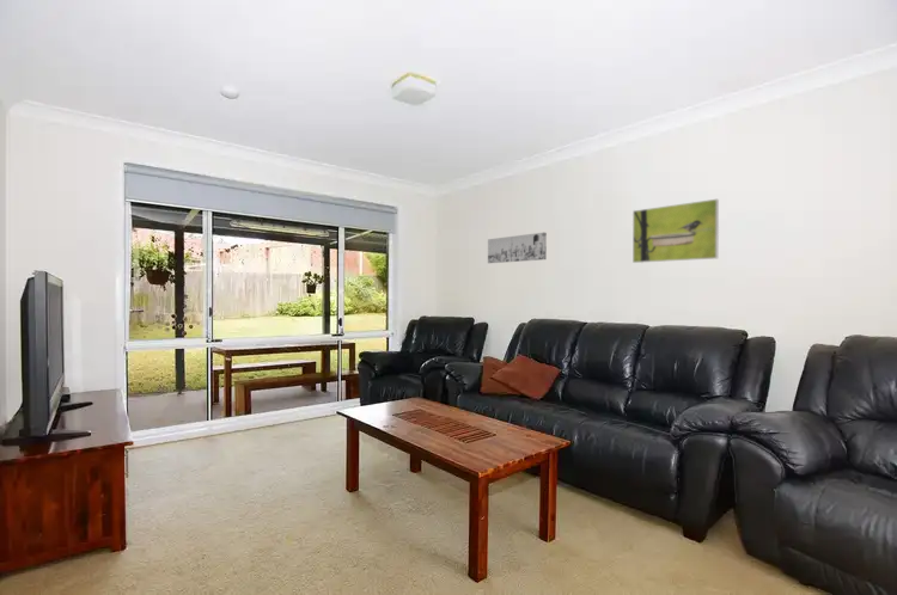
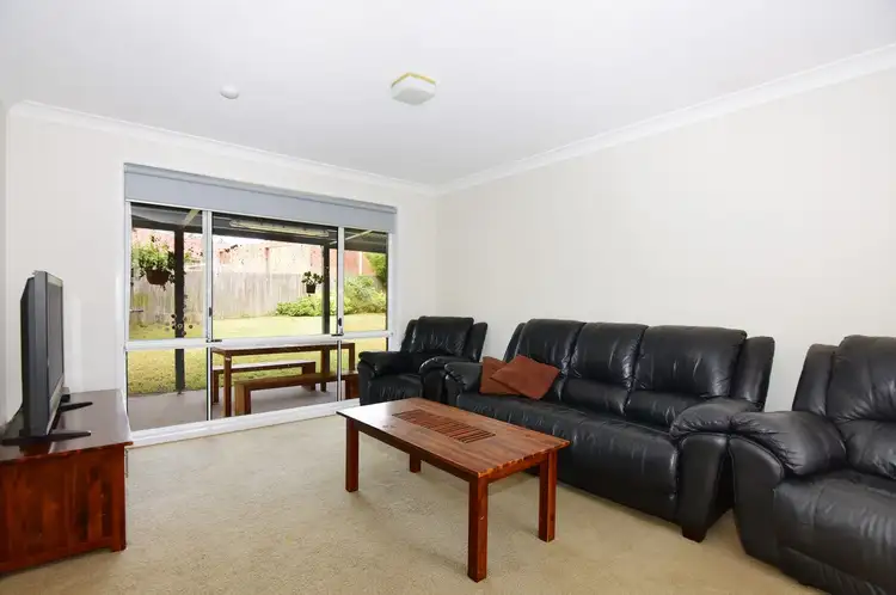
- wall art (514, 249)
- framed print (672, 233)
